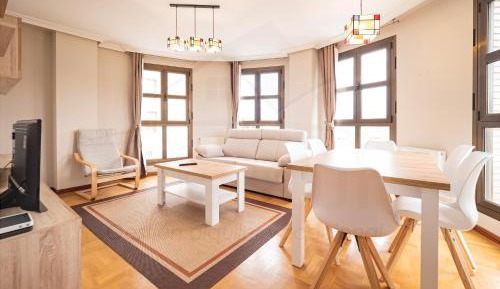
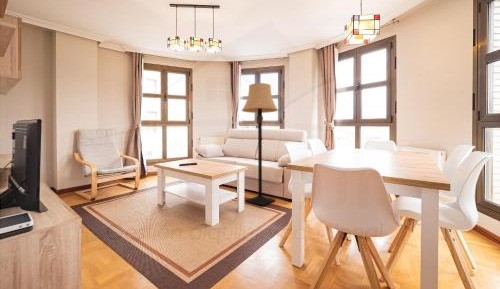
+ lamp (259, 143)
